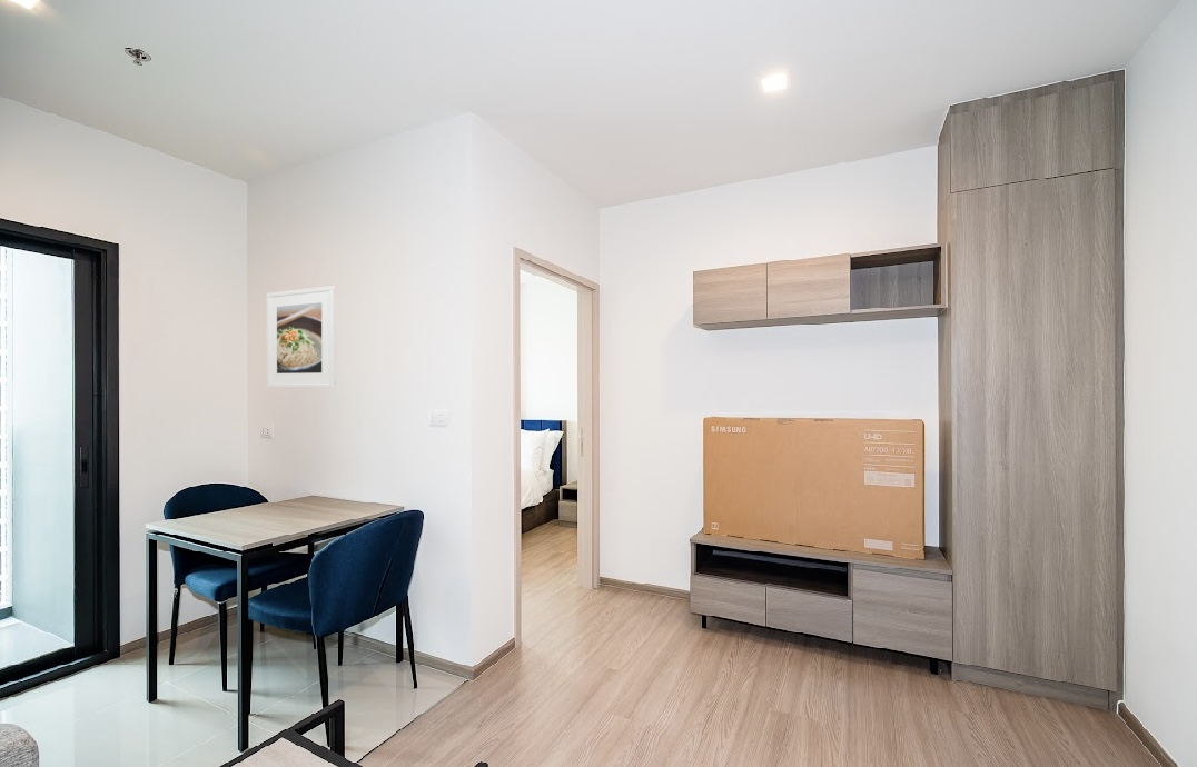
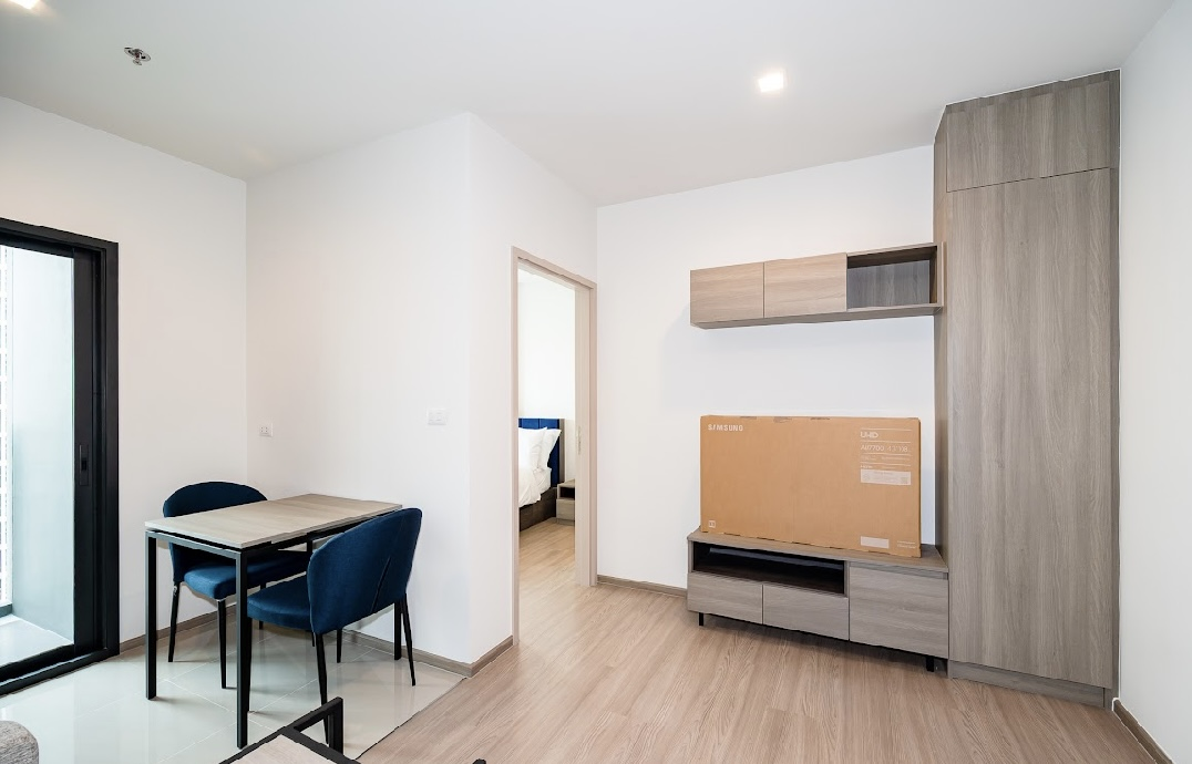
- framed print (299, 339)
